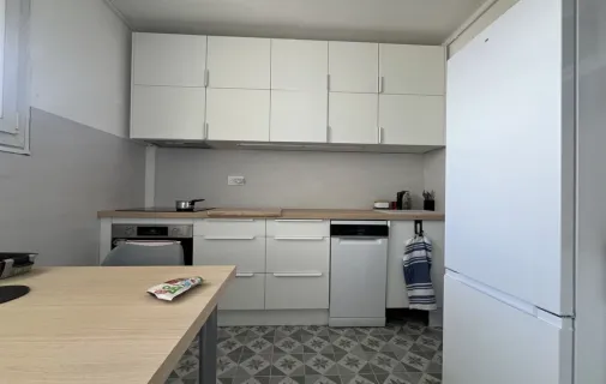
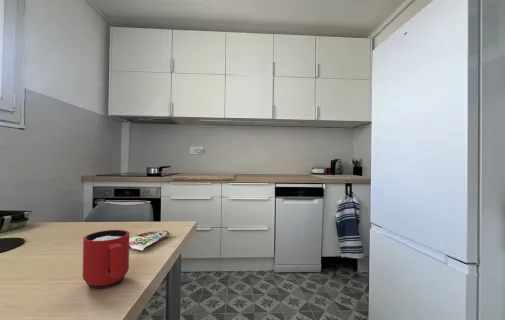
+ mug (109, 260)
